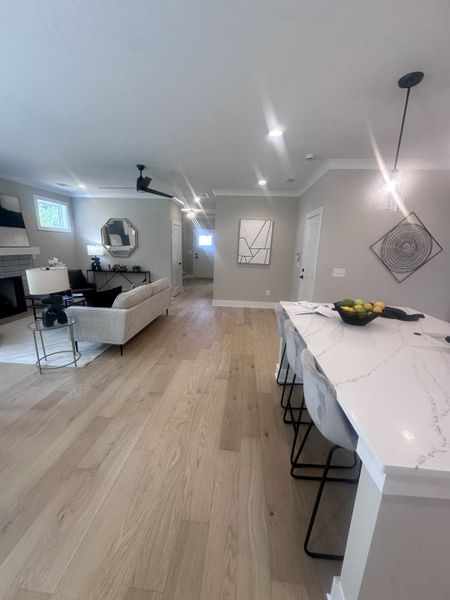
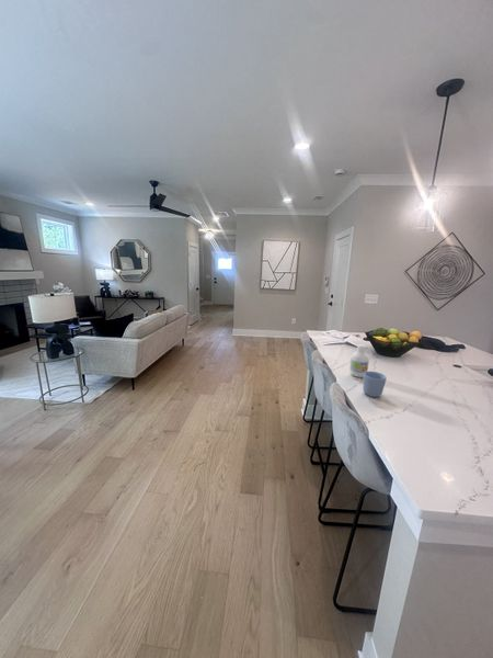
+ bottle (359, 360)
+ mug (372, 383)
